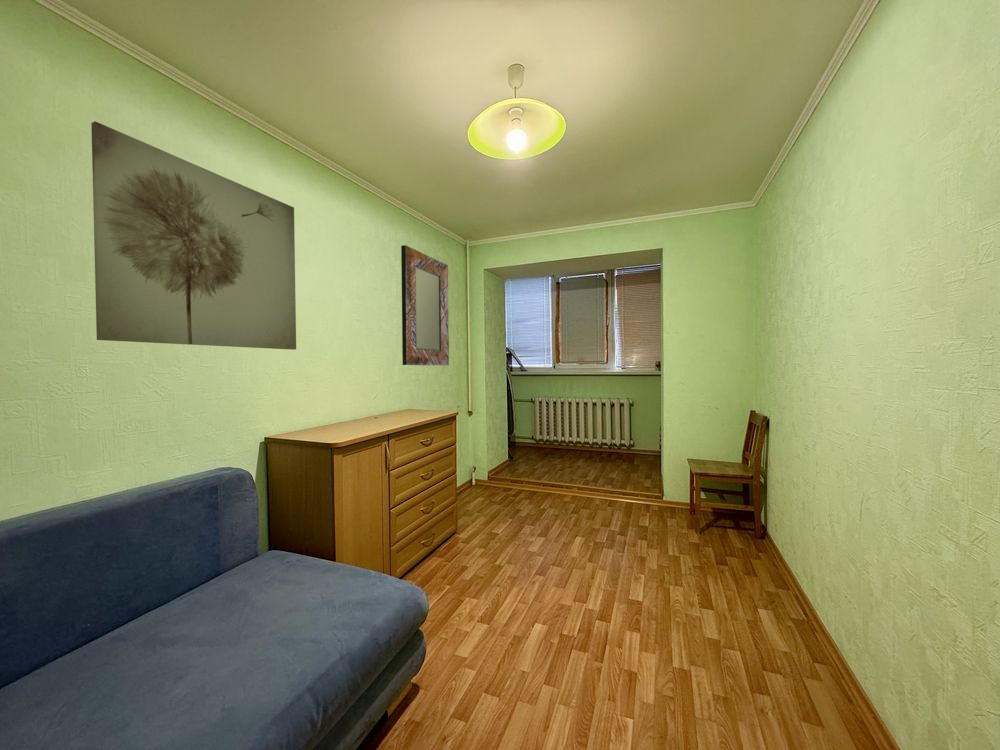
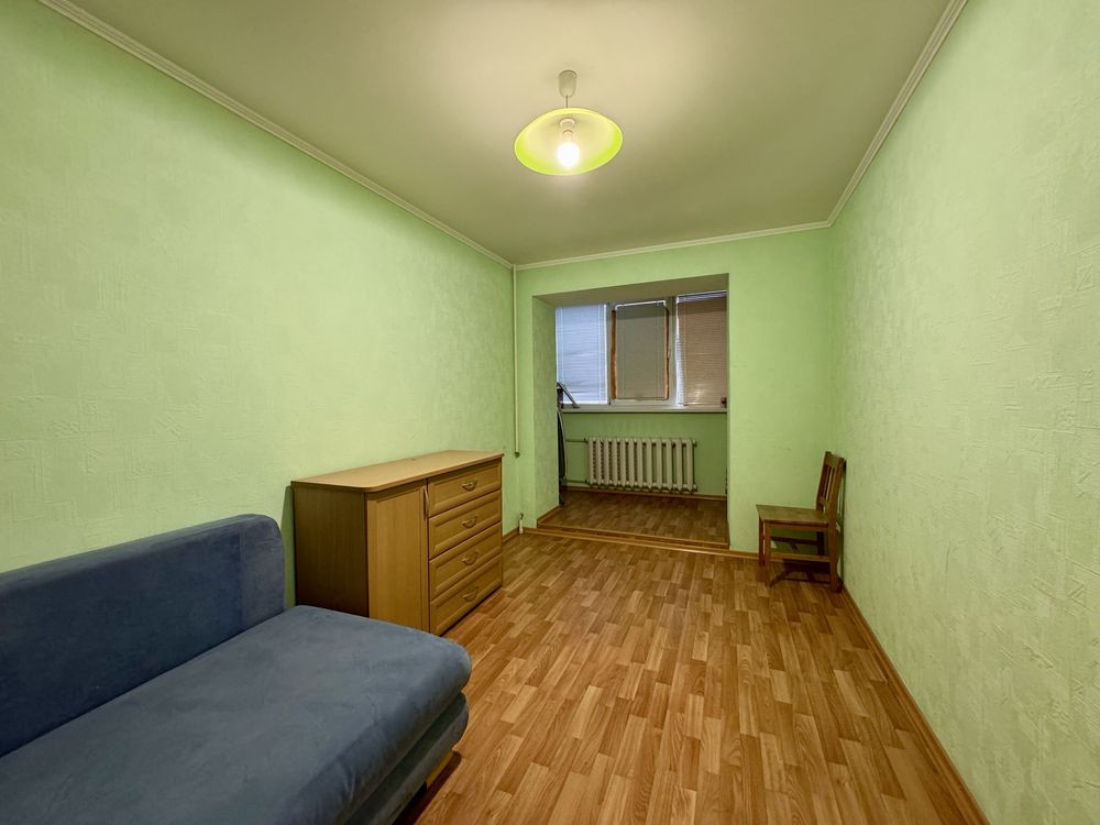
- wall art (215, 260)
- home mirror (427, 310)
